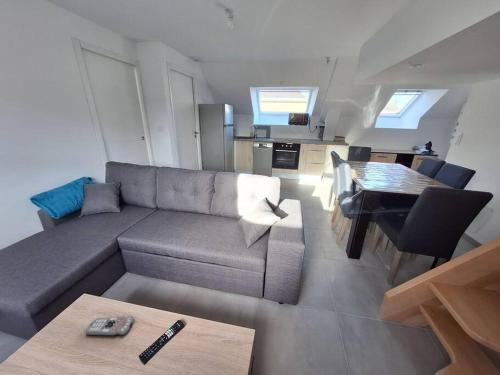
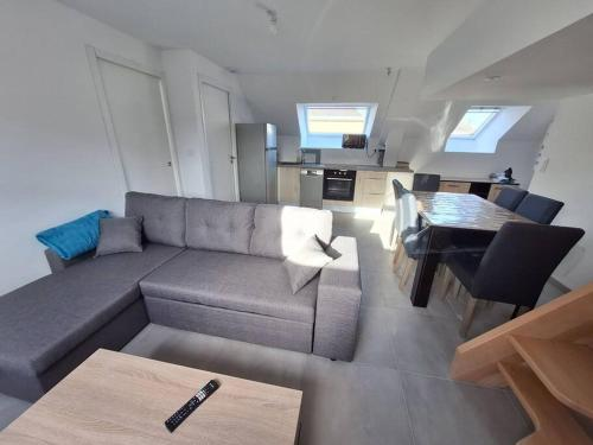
- remote control (110, 325)
